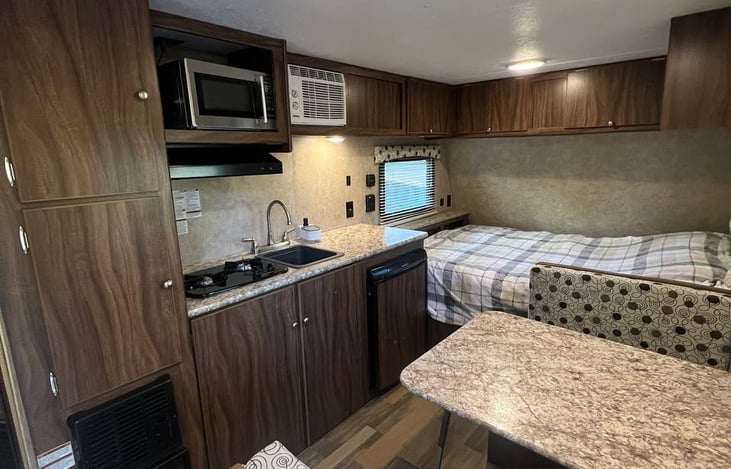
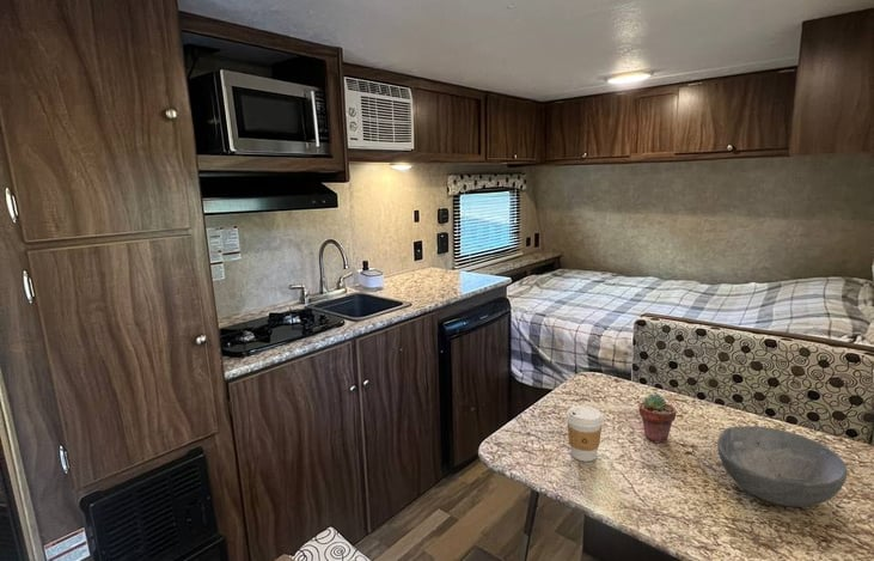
+ bowl (776, 471)
+ potted succulent (656, 415)
+ coffee cup (583, 432)
